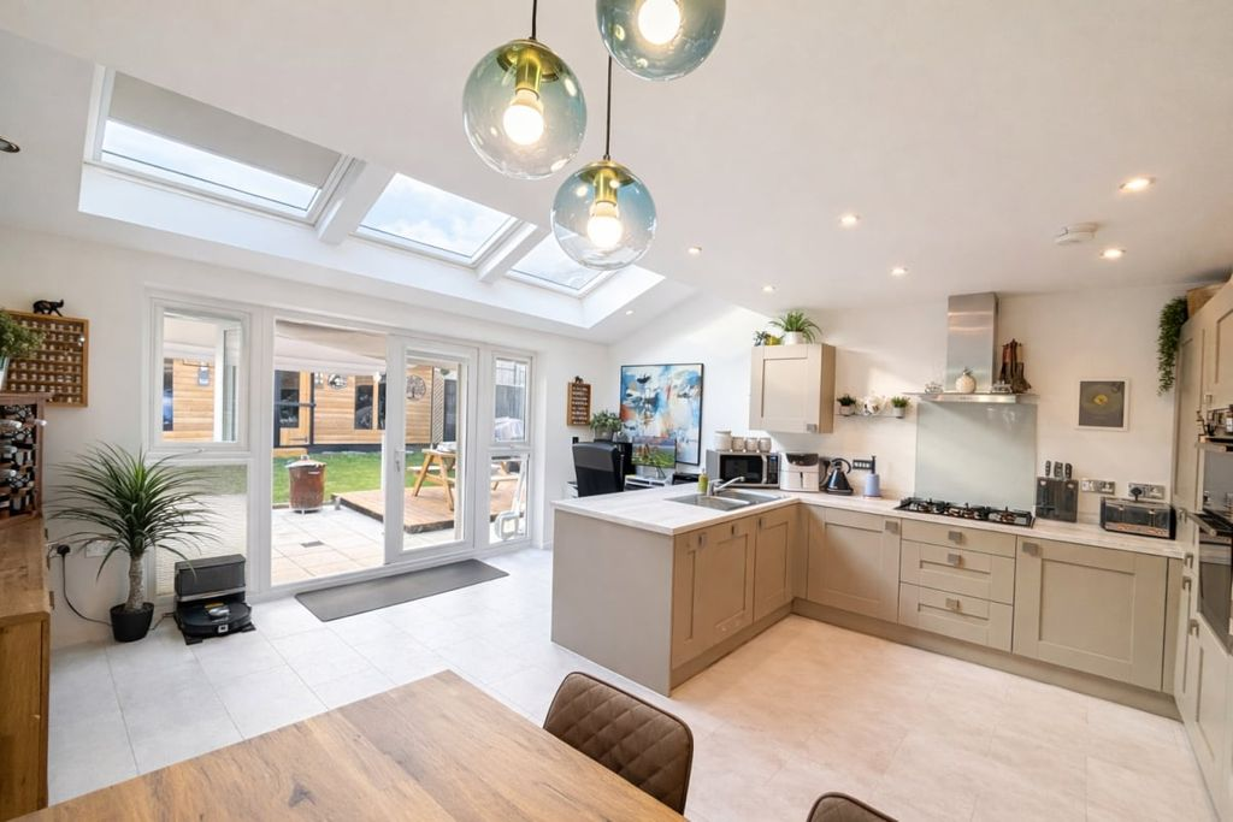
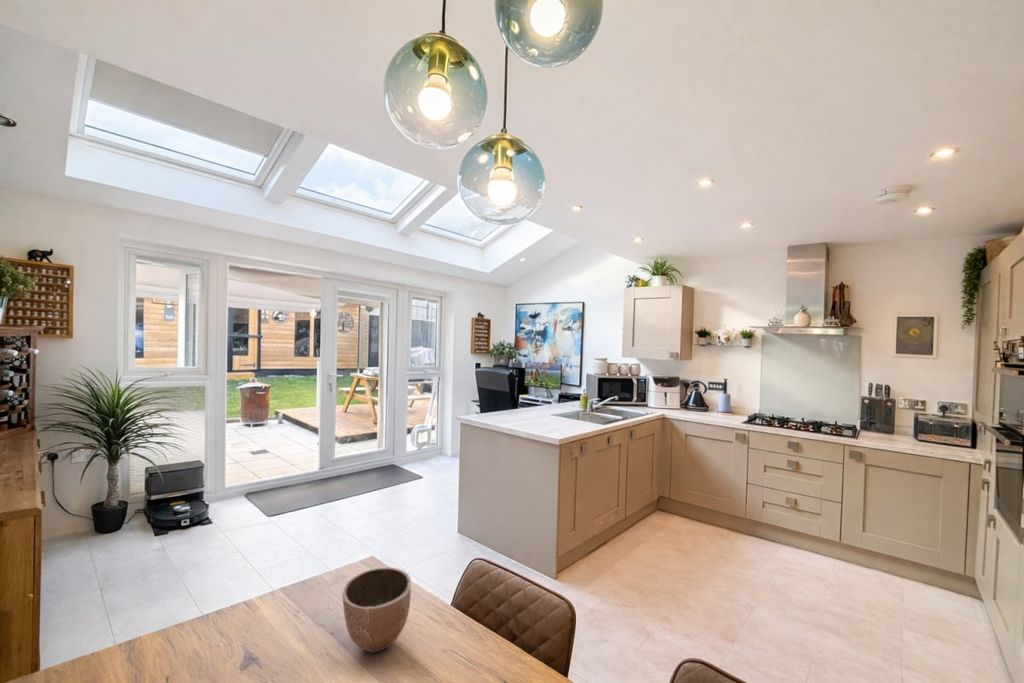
+ decorative bowl (377, 614)
